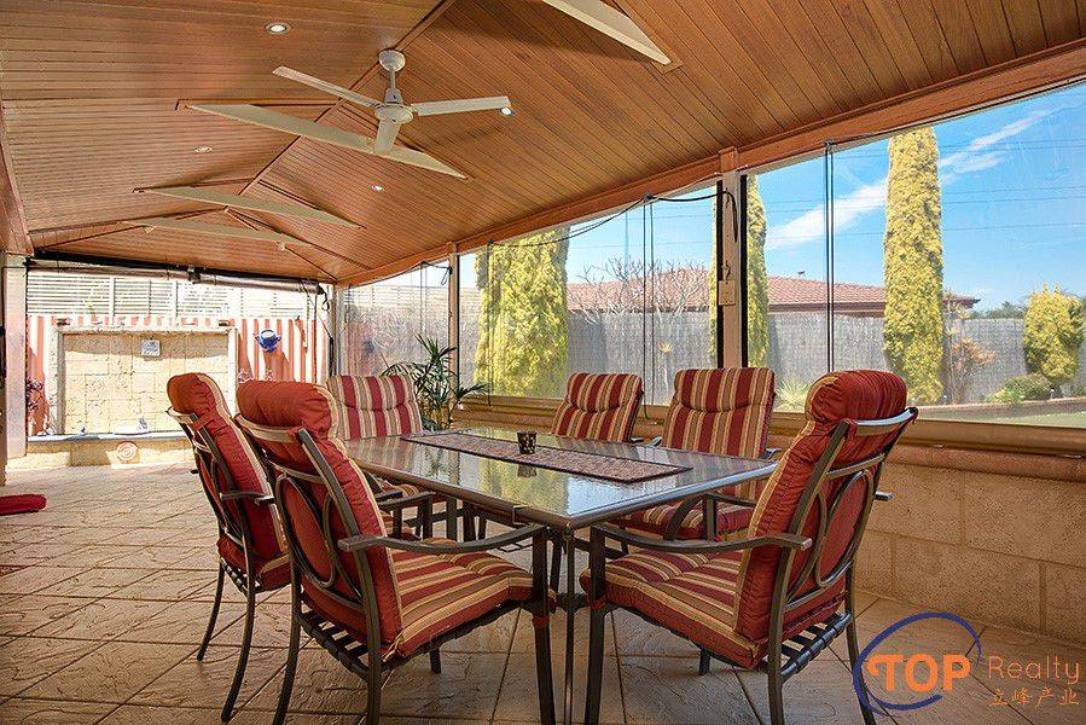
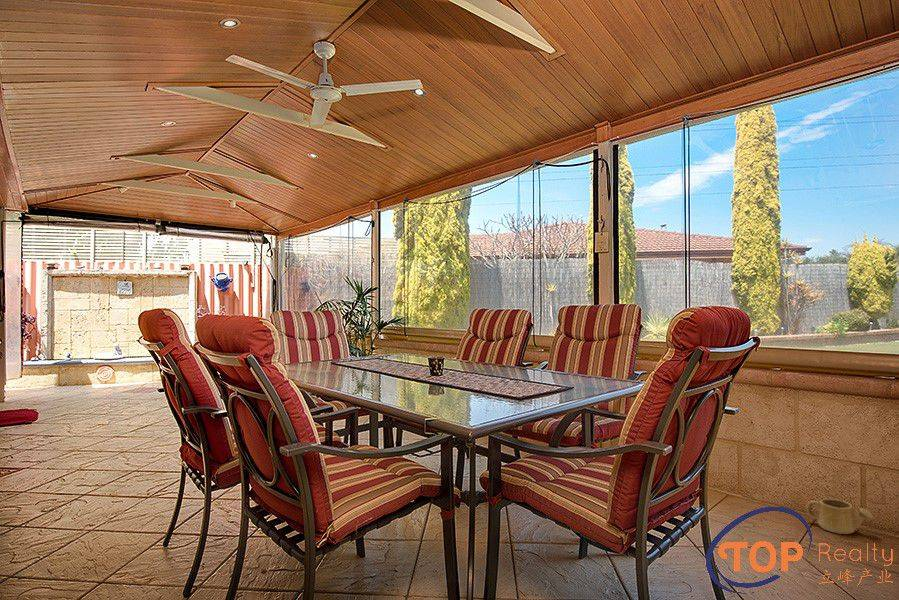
+ watering can (838, 516)
